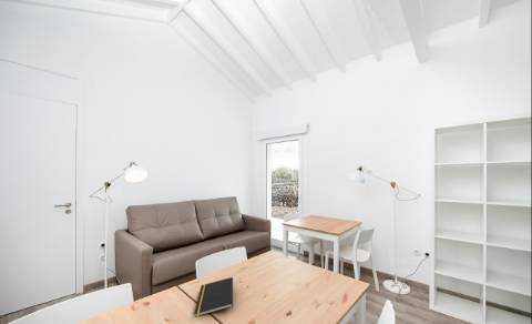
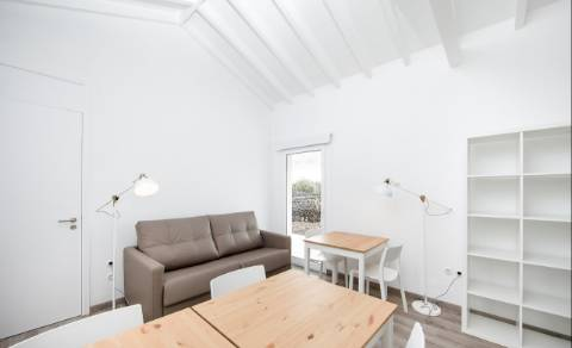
- notepad (215, 294)
